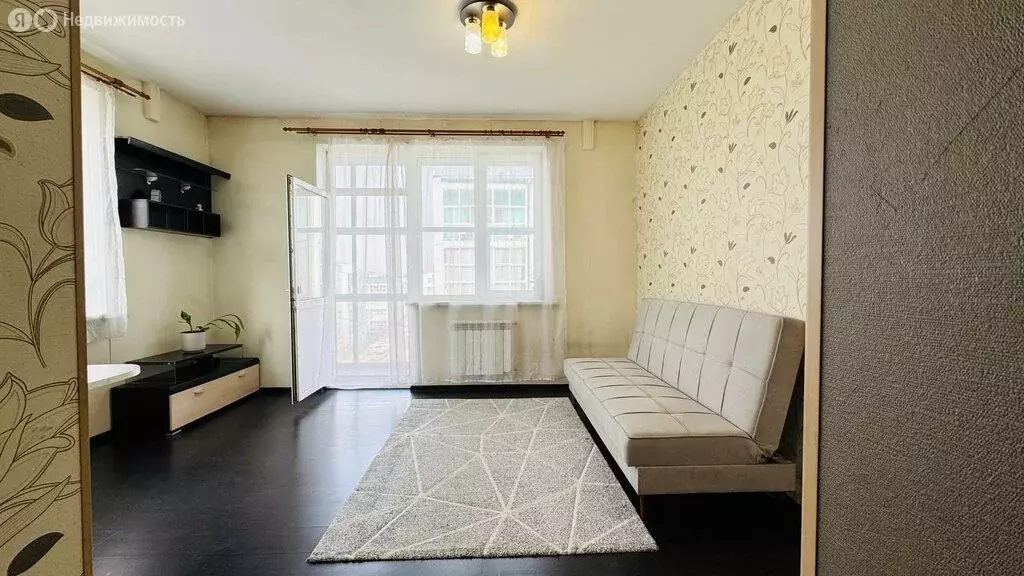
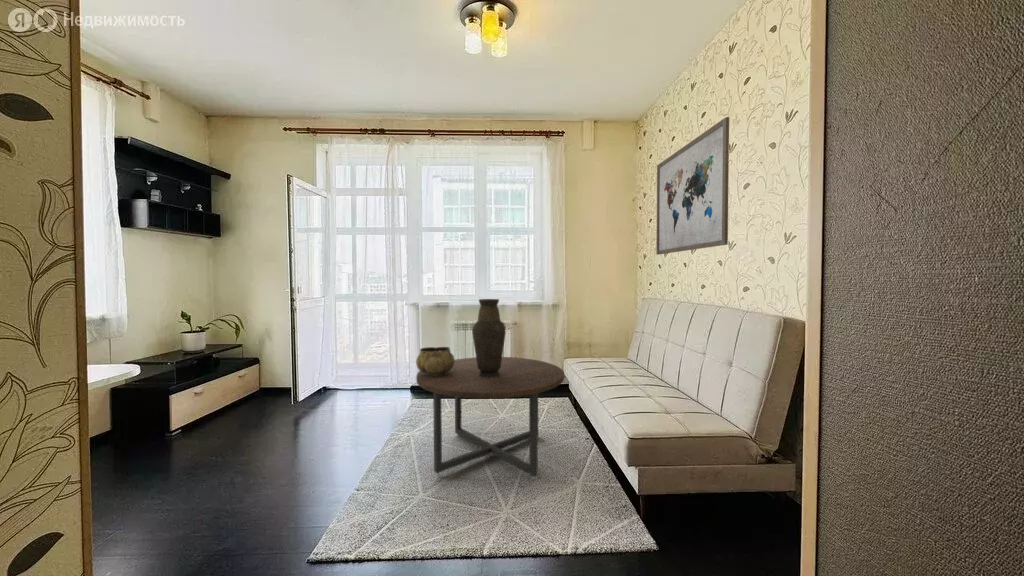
+ coffee table (488, 398)
+ wall art (686, 198)
+ decorative bowl (435, 360)
+ vase (489, 336)
